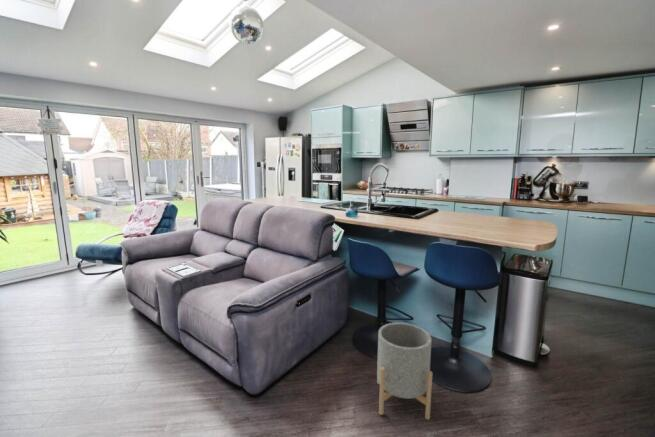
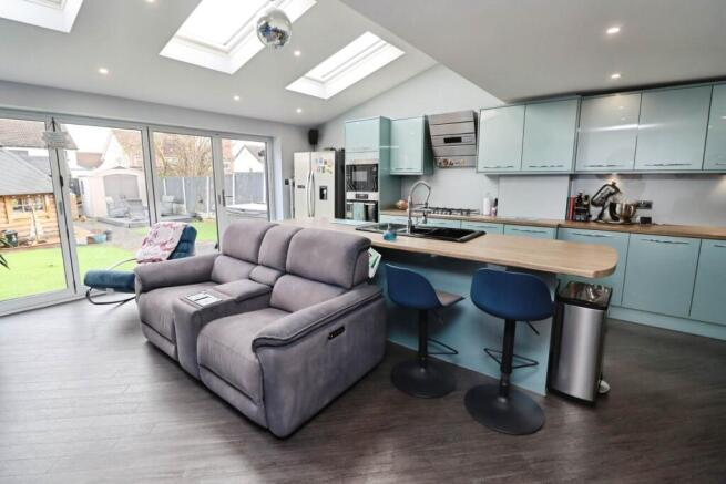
- planter (402, 367)
